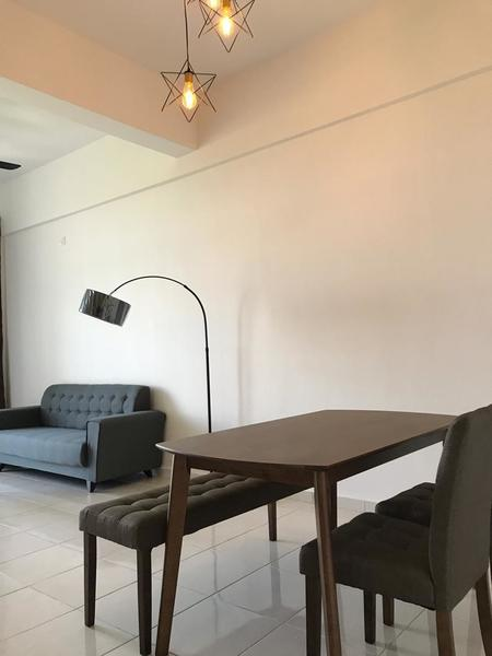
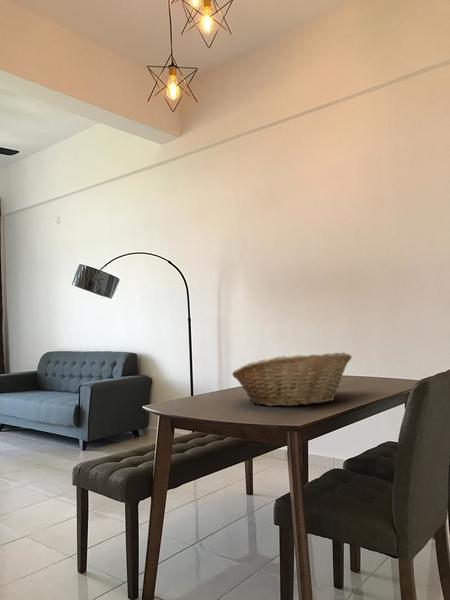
+ fruit basket (292, 375)
